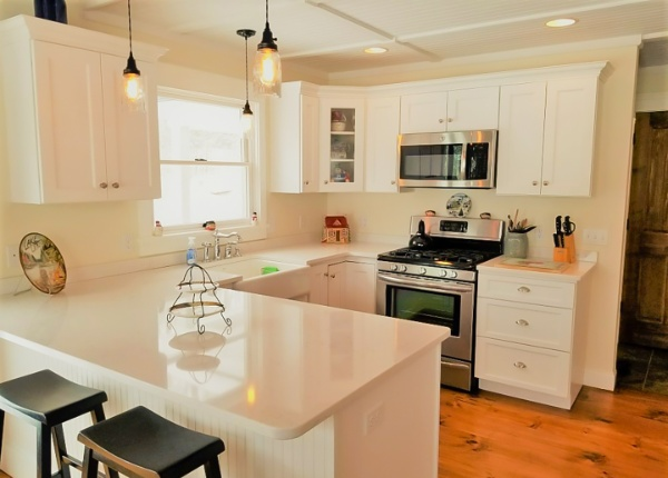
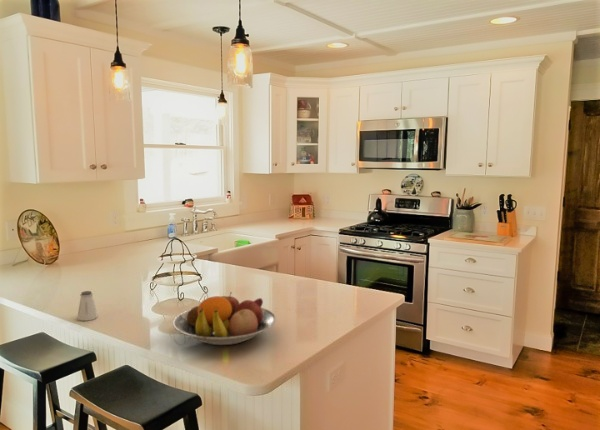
+ saltshaker (86, 304)
+ fruit bowl (225, 315)
